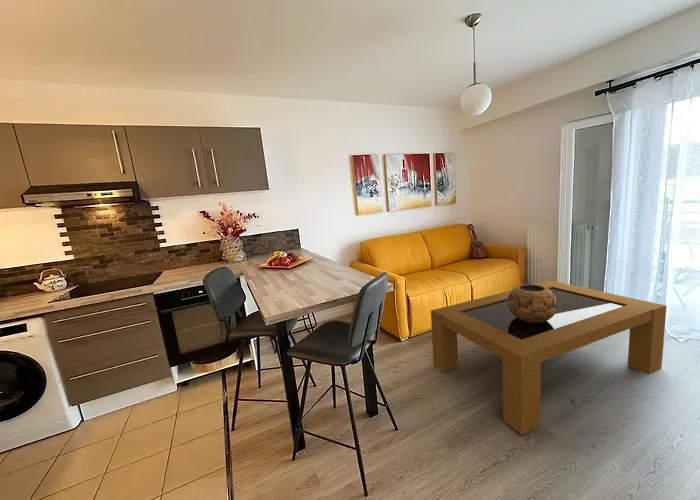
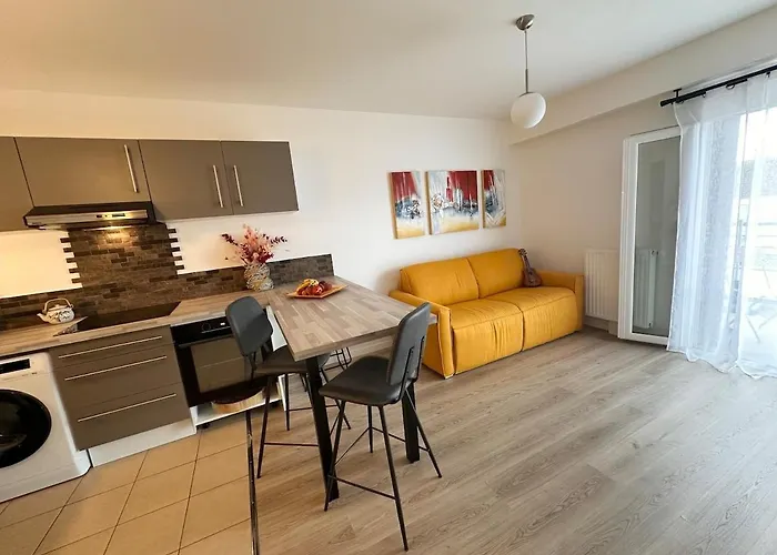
- decorative bowl (531, 301)
- coffee table (539, 337)
